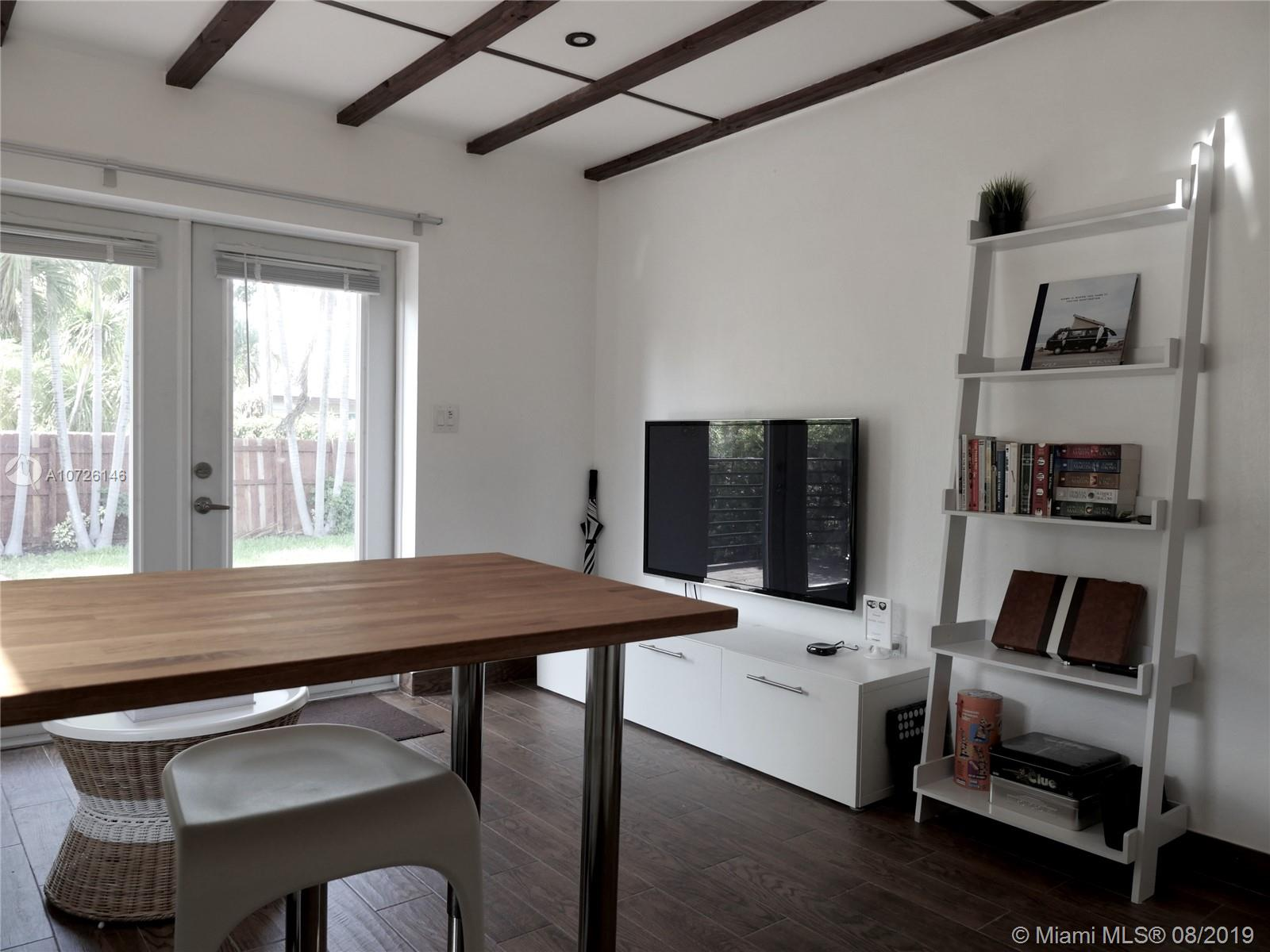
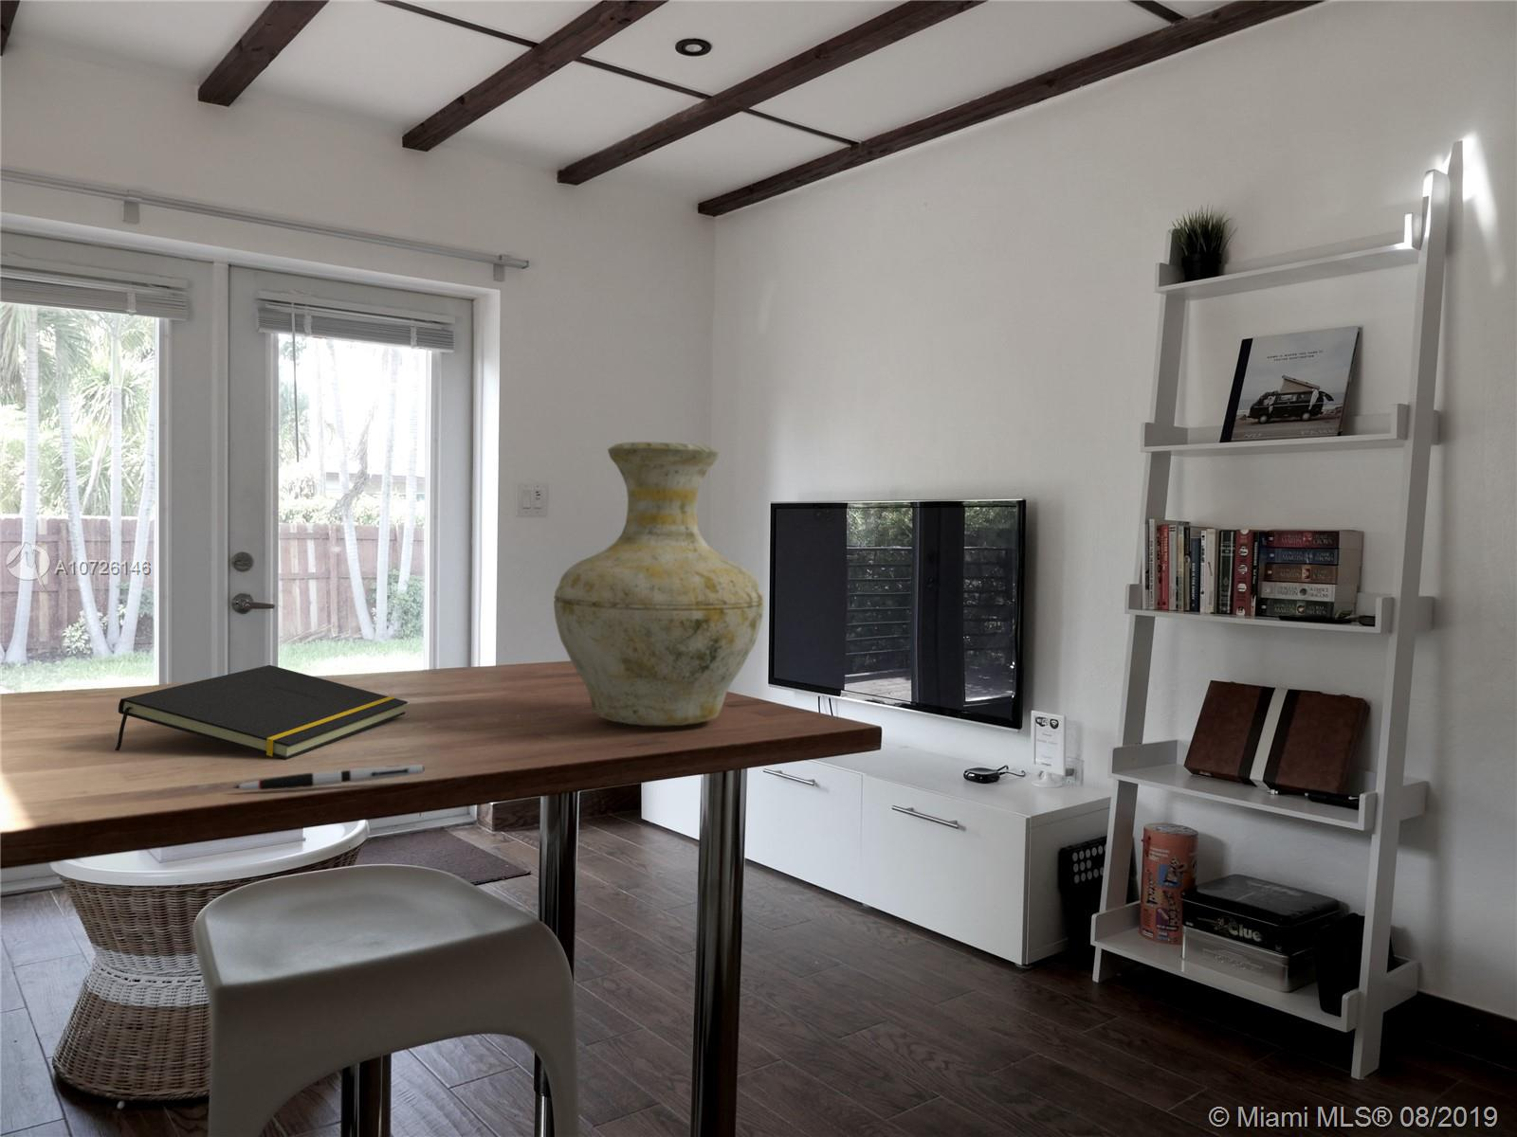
+ pen (331, 778)
+ notepad (276, 707)
+ vase (659, 582)
